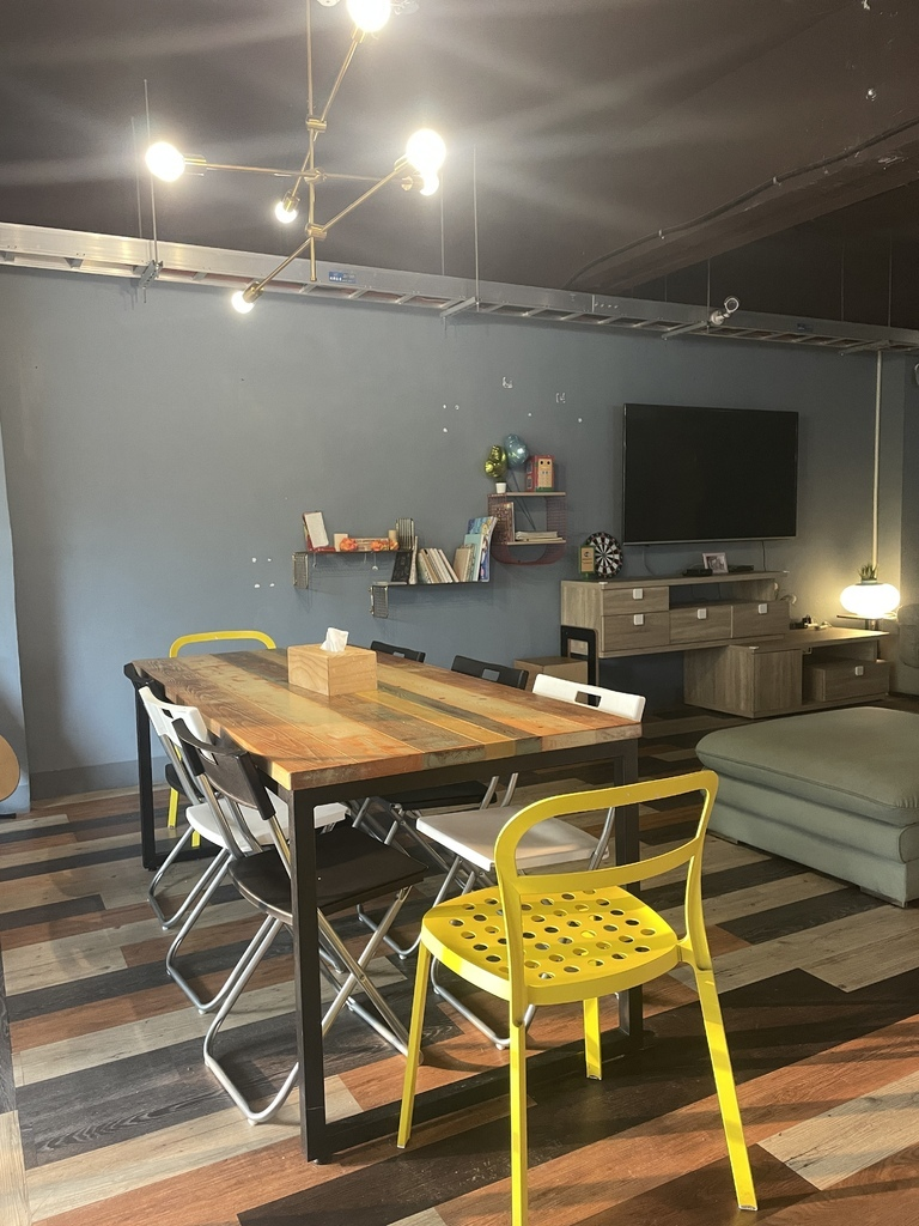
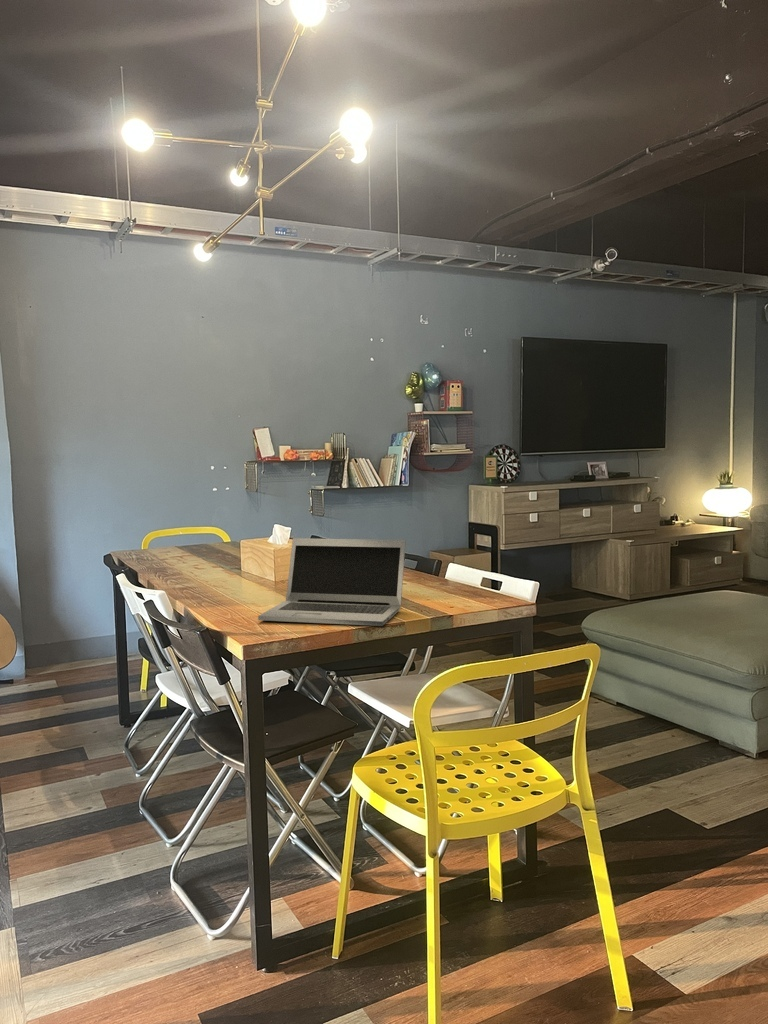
+ laptop (334, 579)
